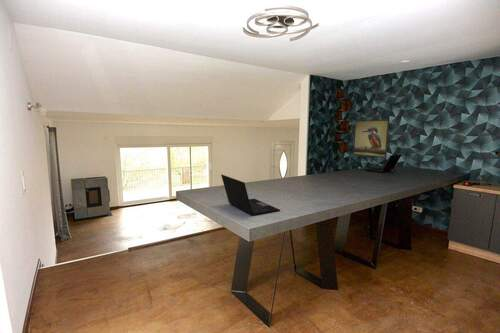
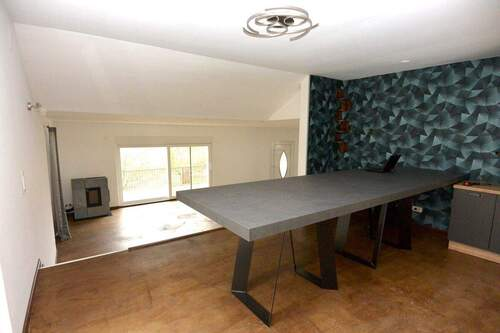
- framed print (369, 138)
- laptop (247, 194)
